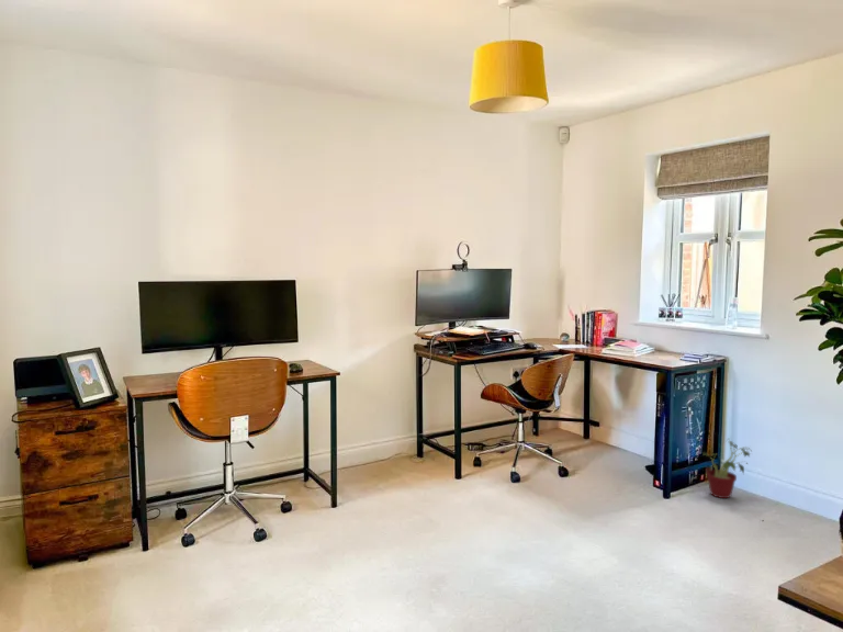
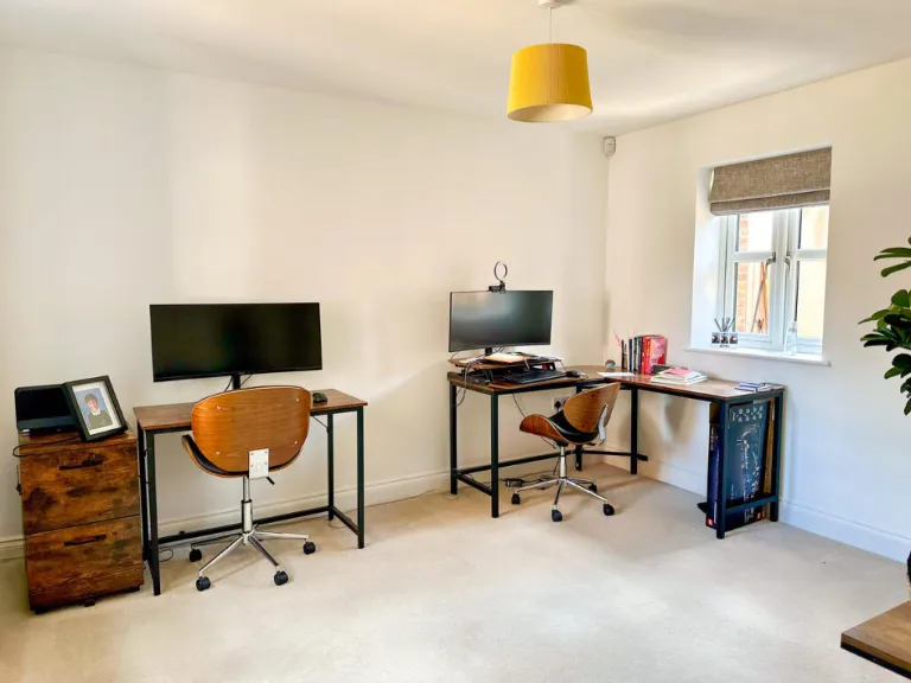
- potted plant (730, 465)
